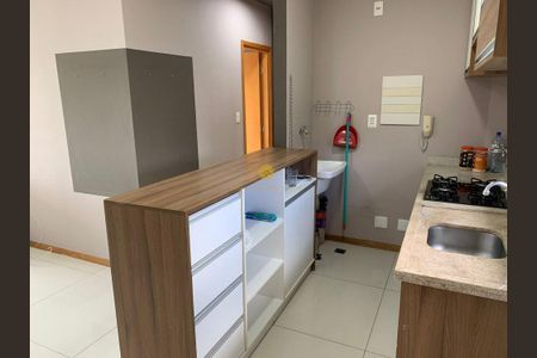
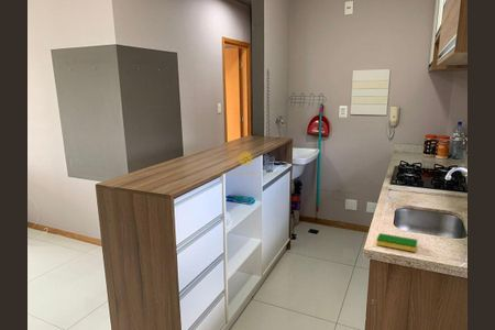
+ dish sponge (396, 242)
